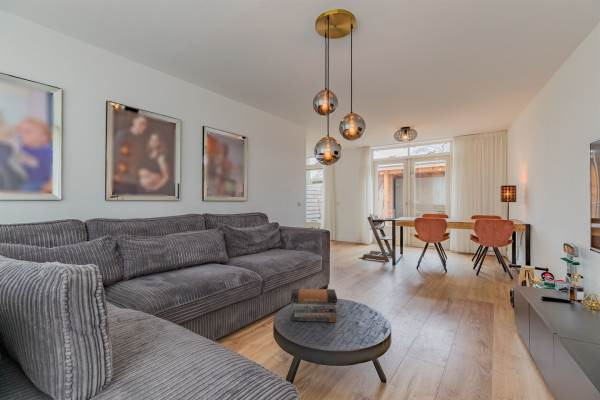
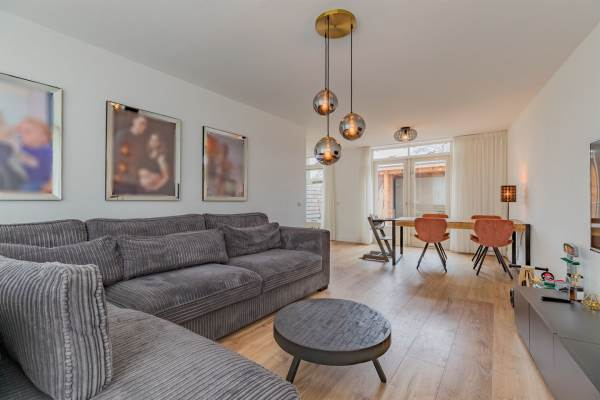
- book stack (313, 304)
